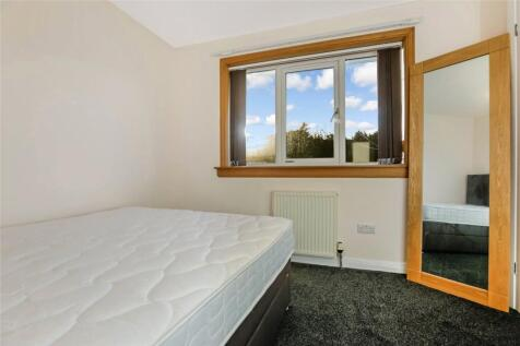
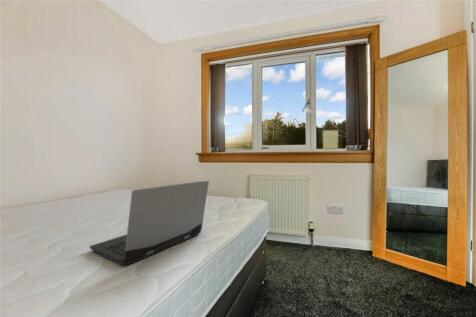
+ laptop computer (154, 212)
